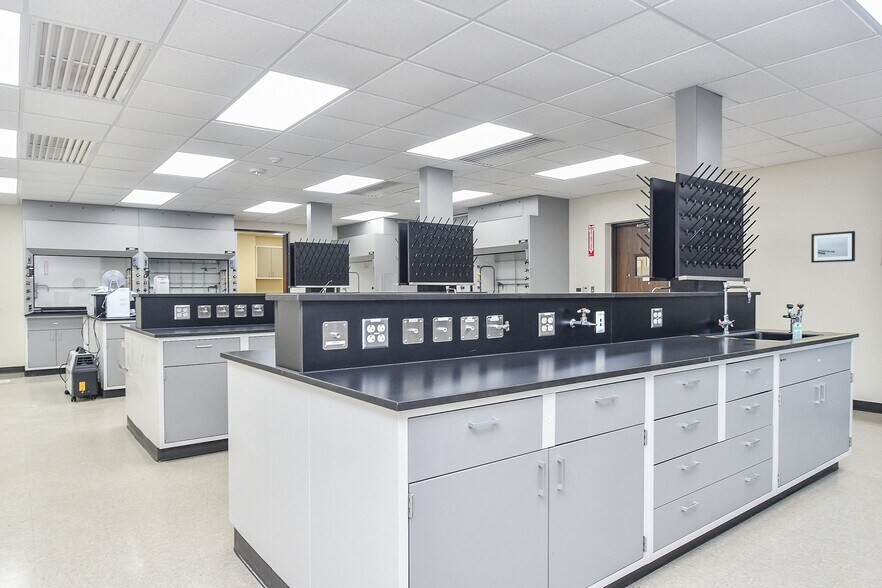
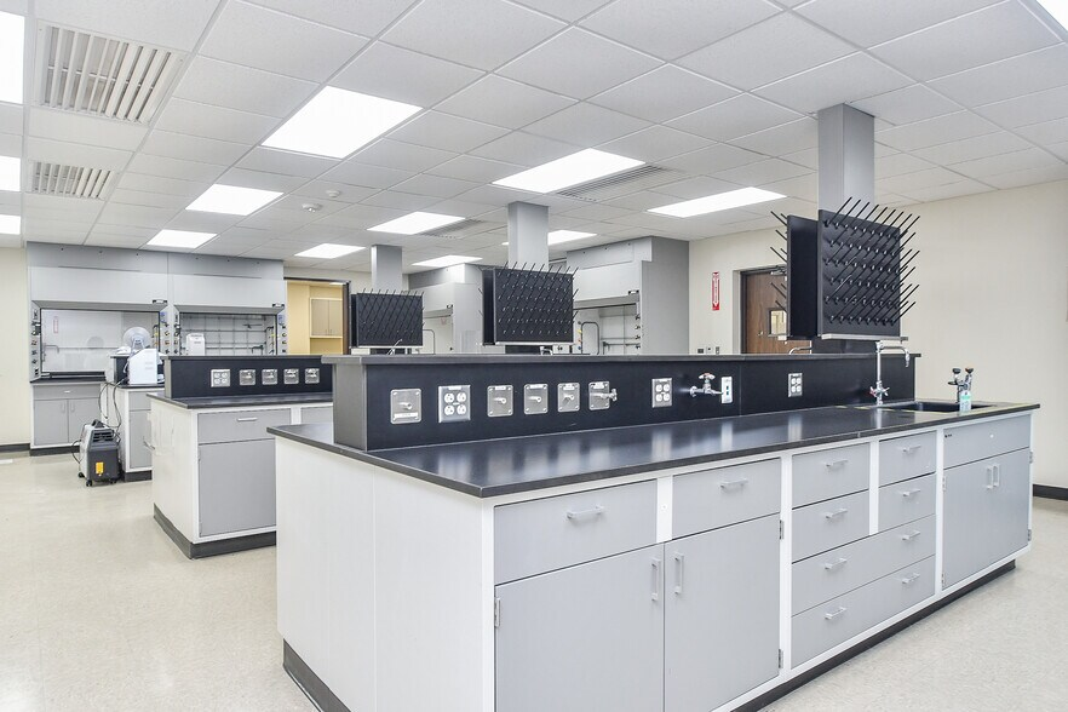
- wall art (832, 247)
